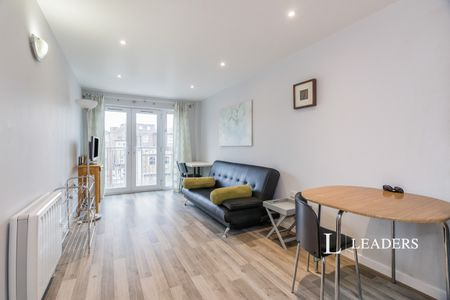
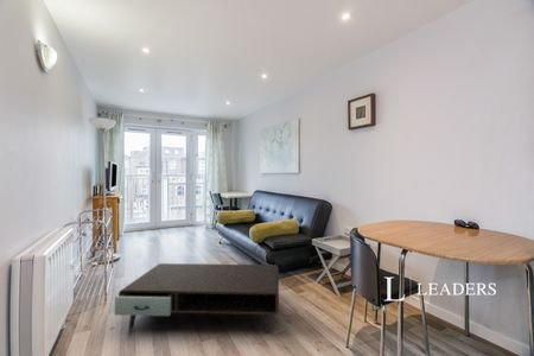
+ coffee table (206, 297)
